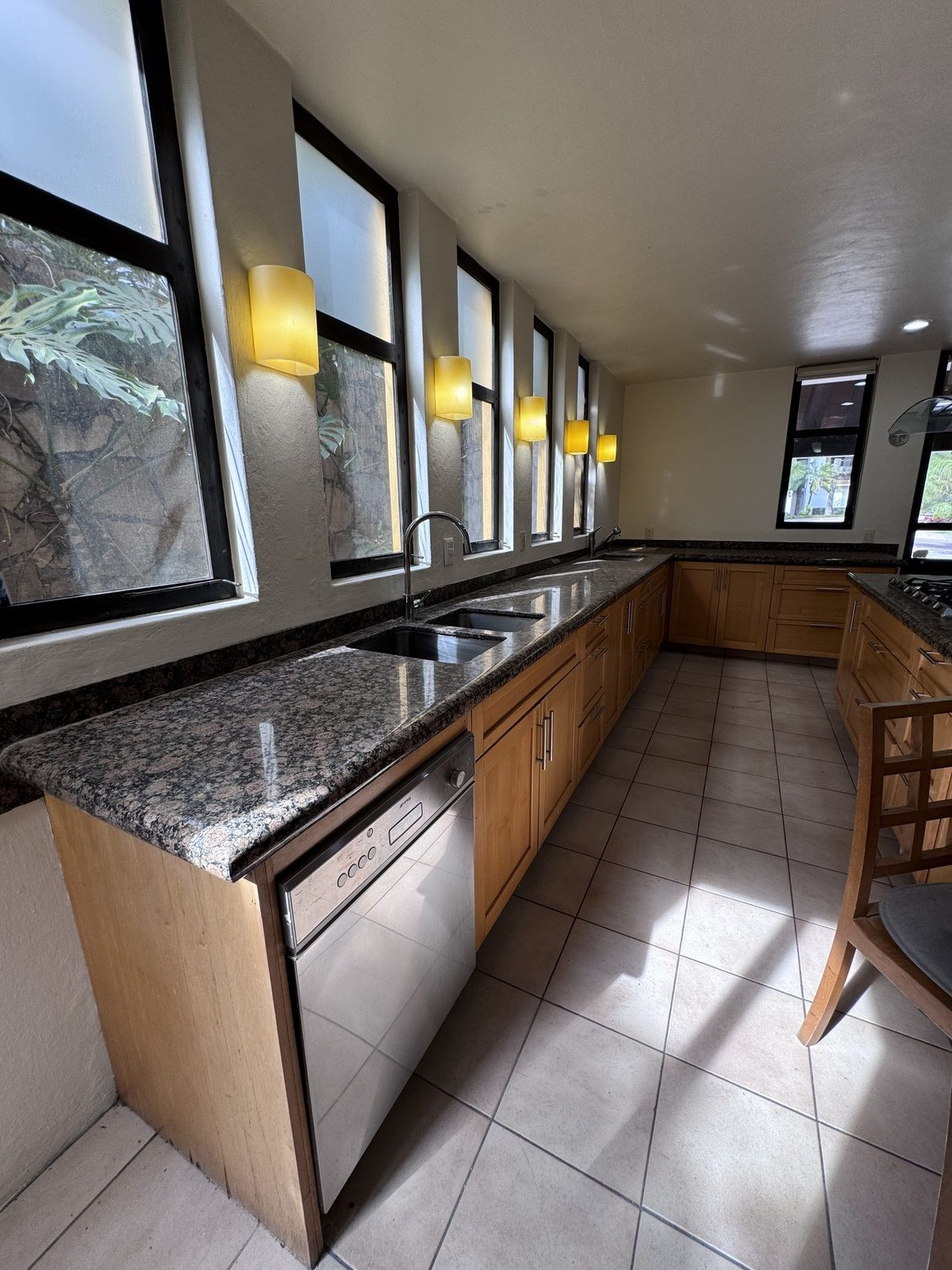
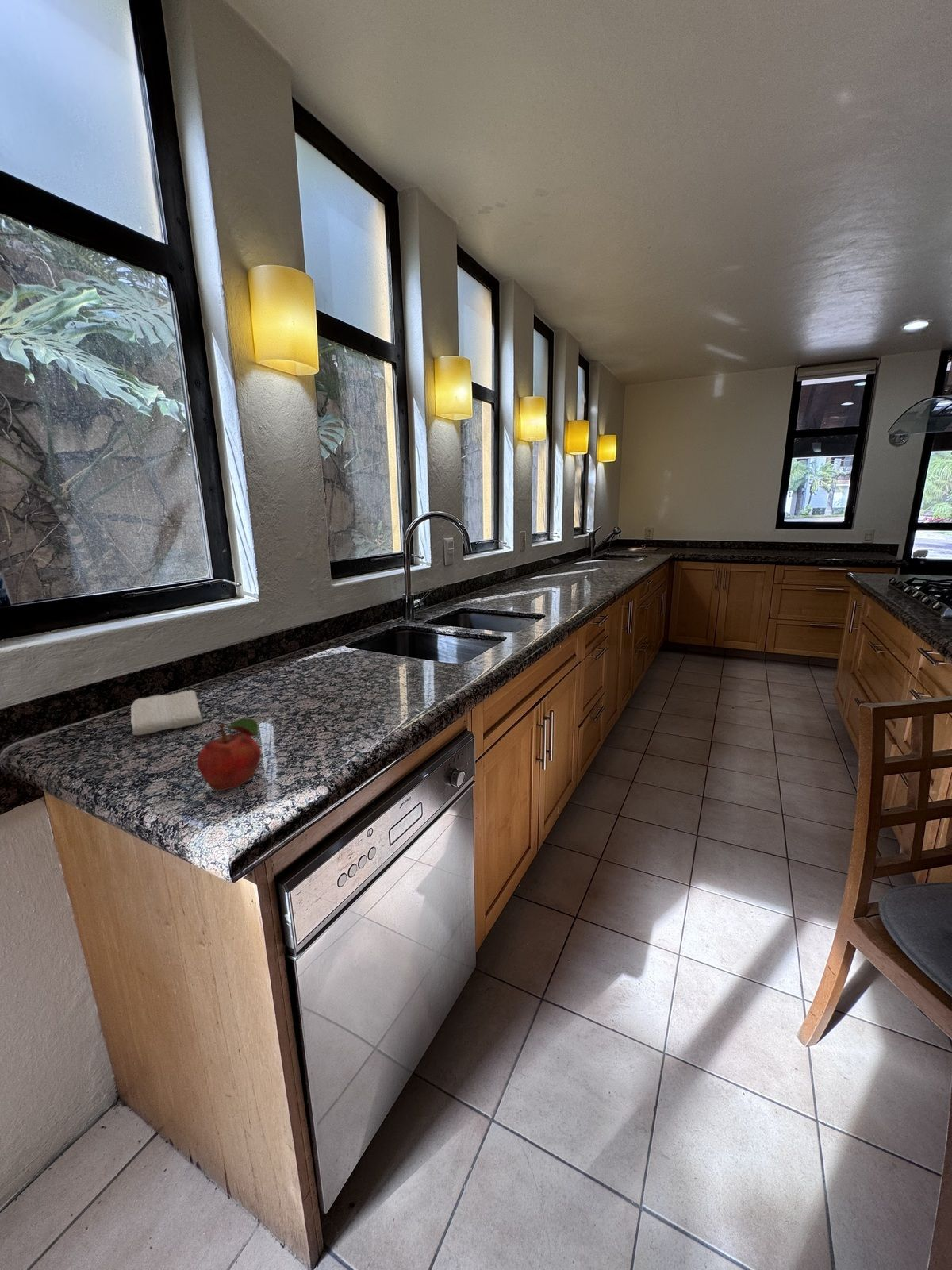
+ washcloth (166, 710)
+ fruit (232, 752)
